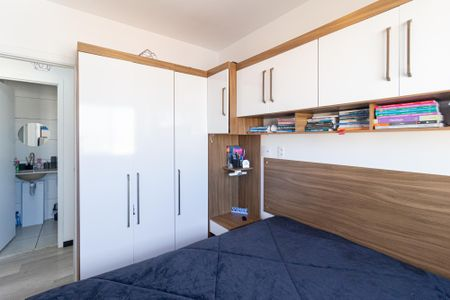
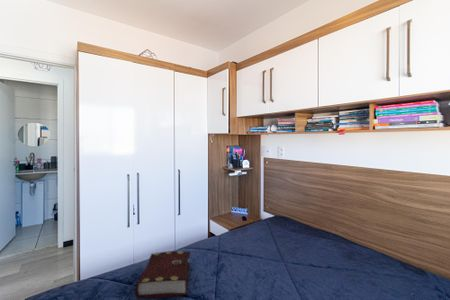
+ book (166, 271)
